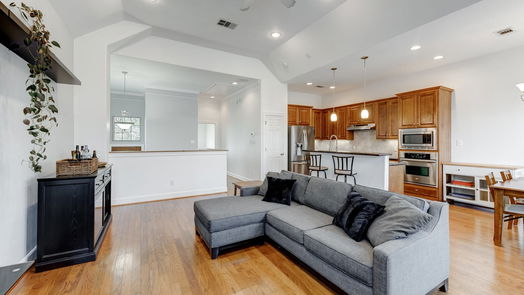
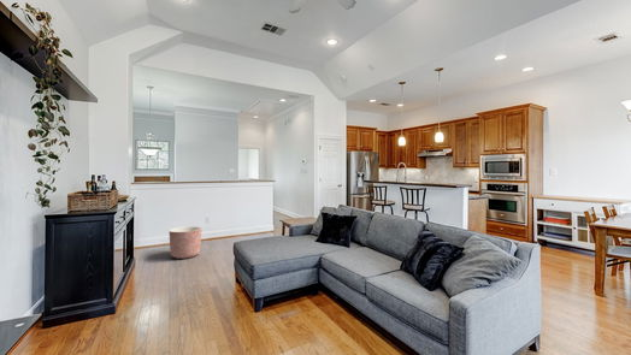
+ planter (185, 242)
